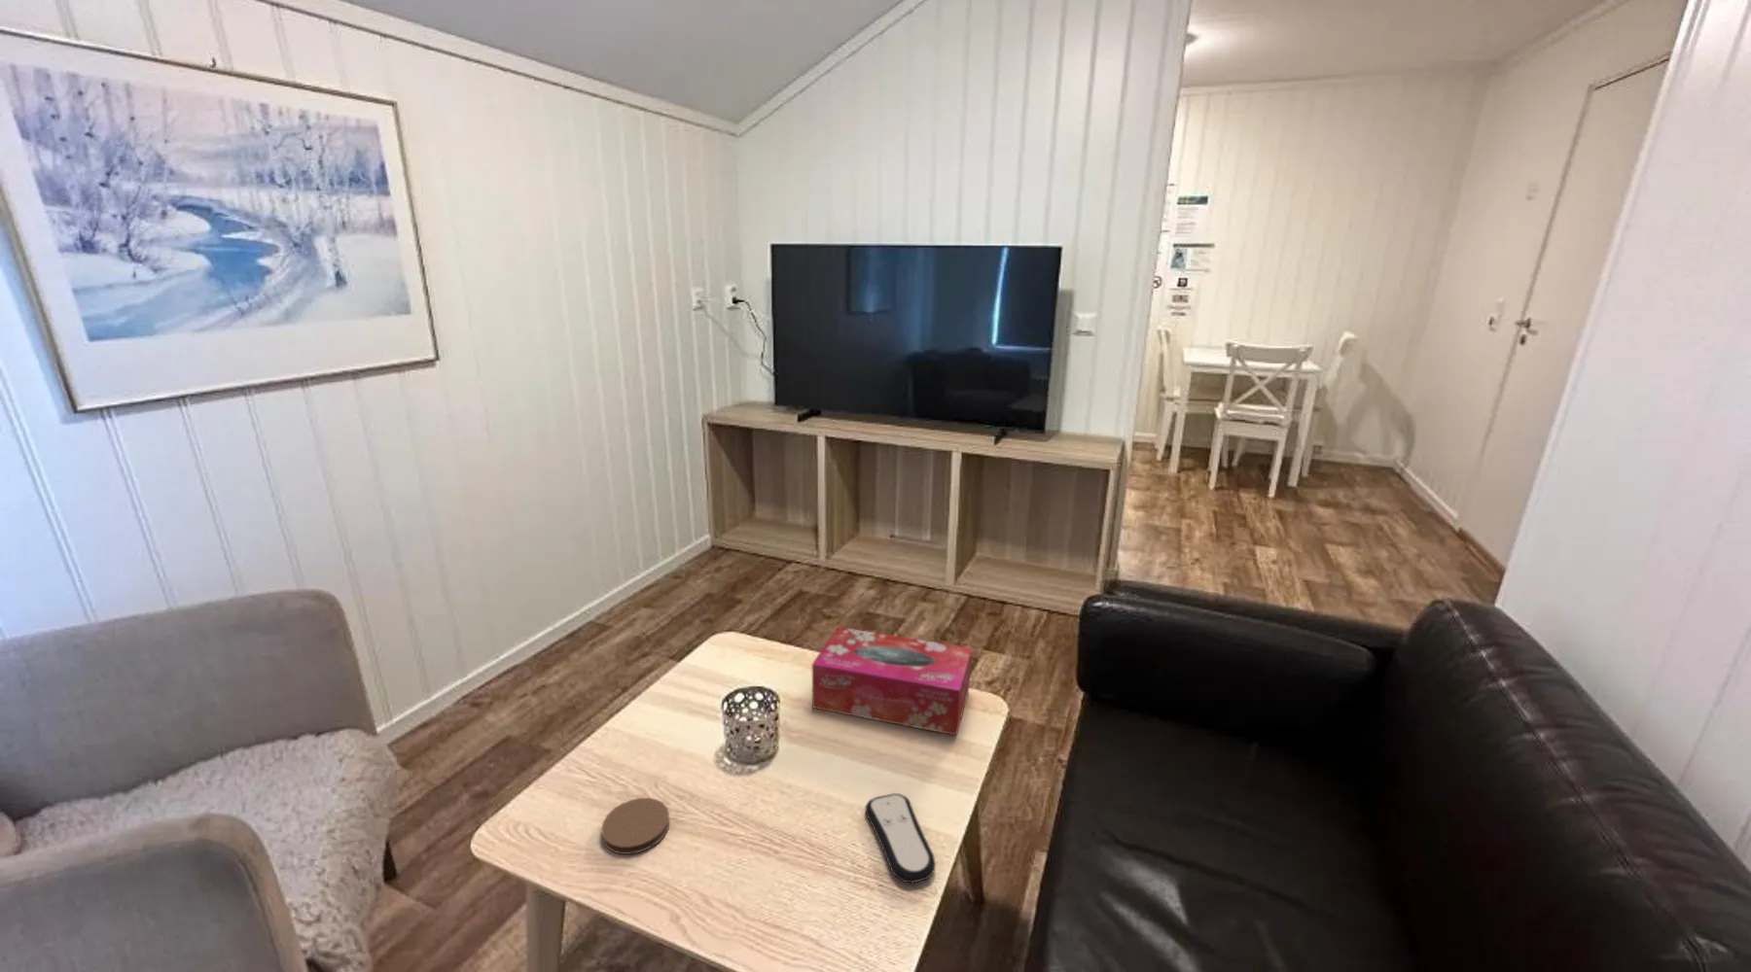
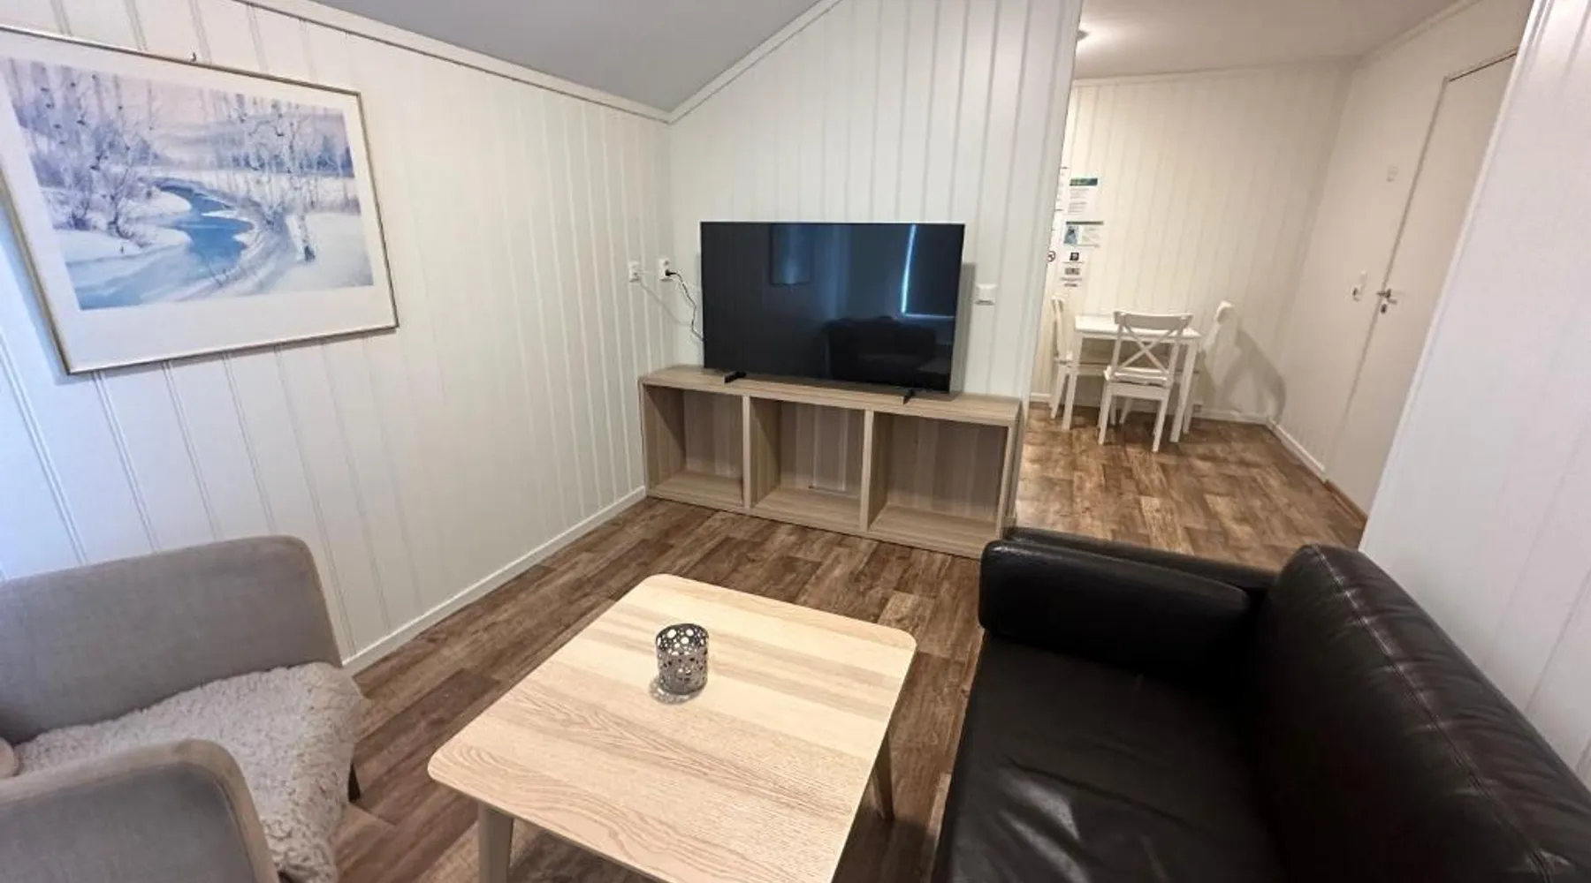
- tissue box (893, 678)
- remote control (899, 836)
- coaster (635, 825)
